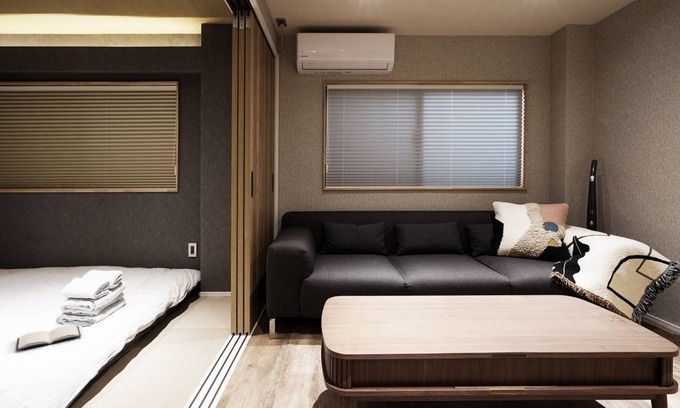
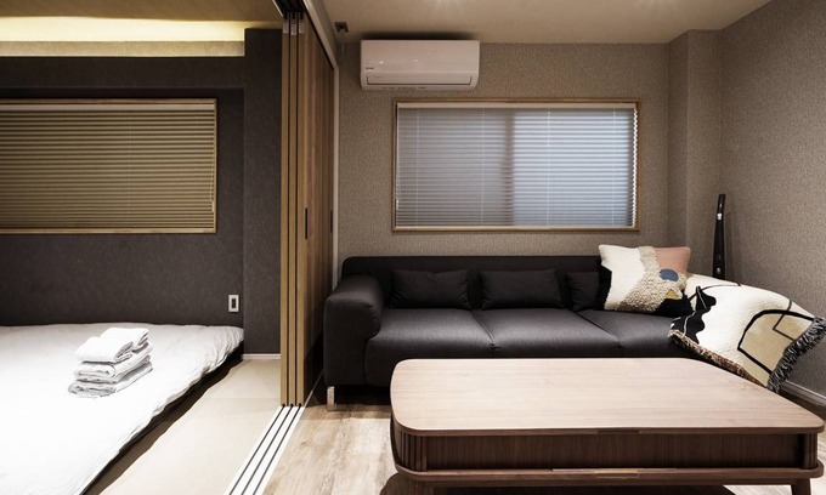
- book (49, 336)
